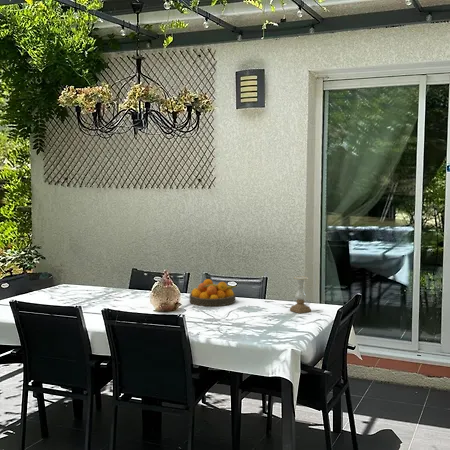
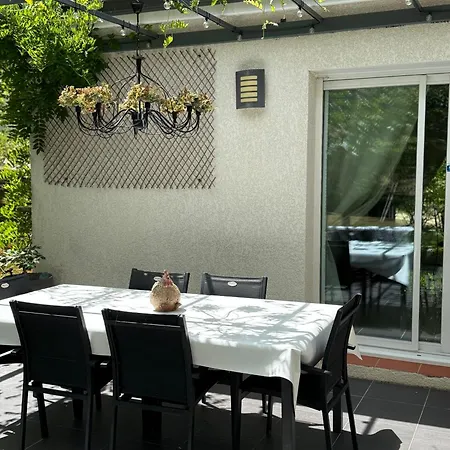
- fruit bowl (212, 291)
- candle holder (300, 294)
